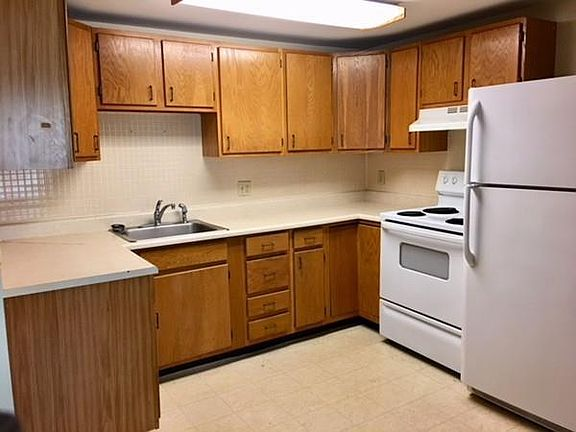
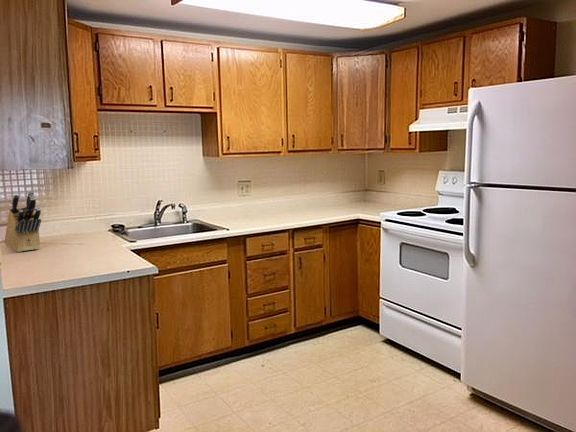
+ knife block (22, 219)
